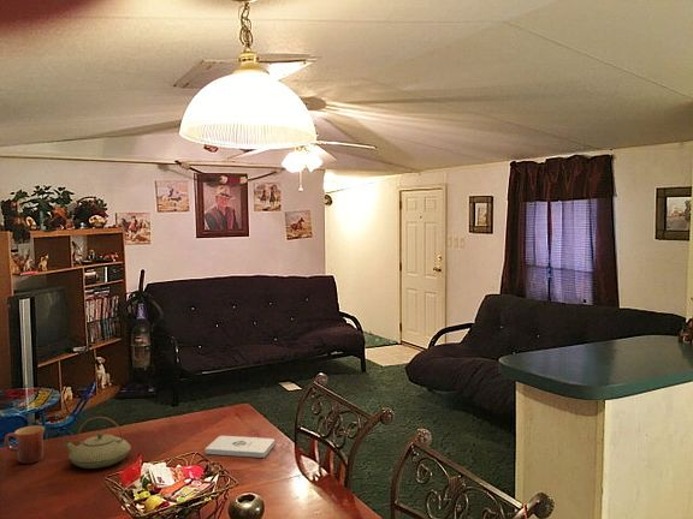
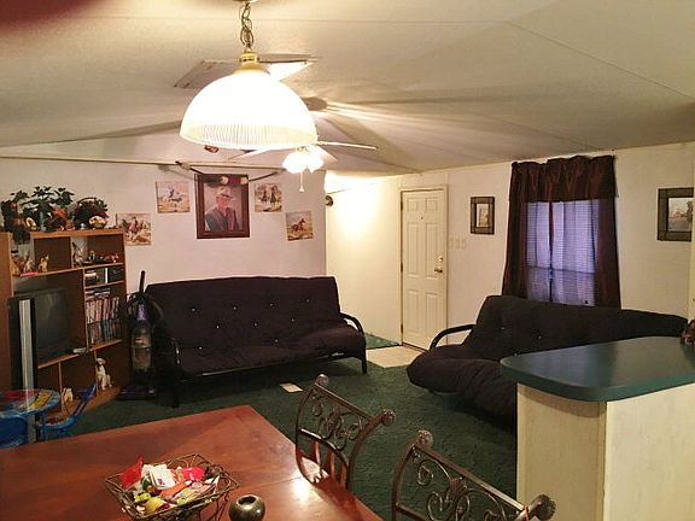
- teapot (95, 439)
- mug (24, 445)
- notepad (241, 446)
